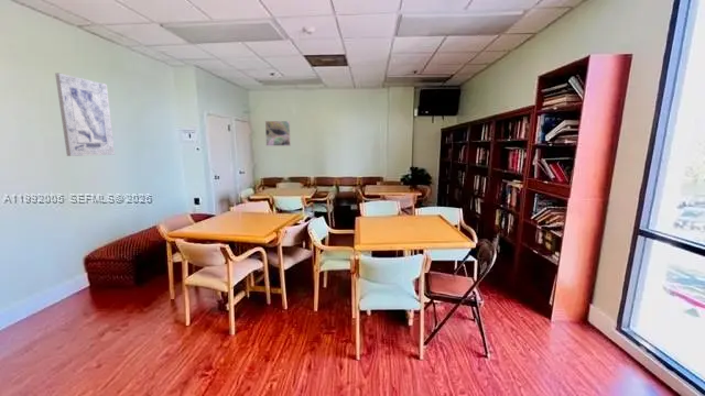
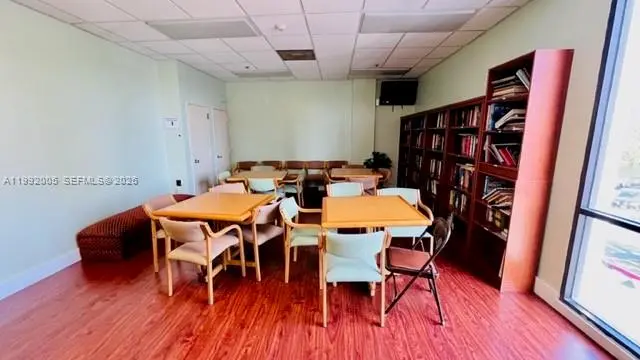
- wall art (87, 118)
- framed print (278, 133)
